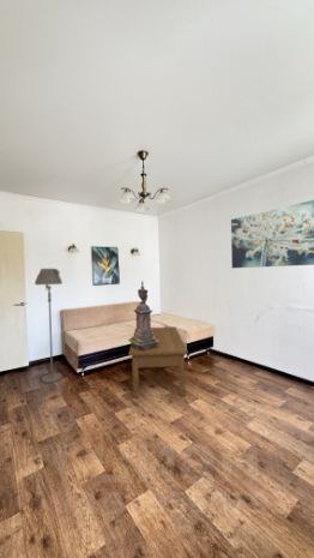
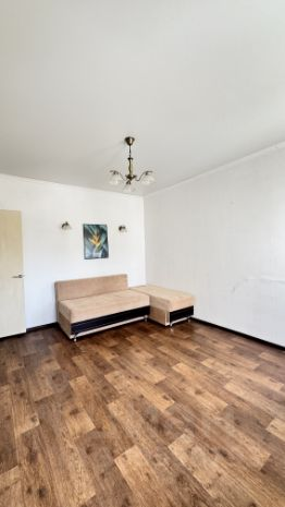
- coffee table (157, 356)
- floor lamp (49, 323)
- wall art (267, 239)
- decorative urn (141, 312)
